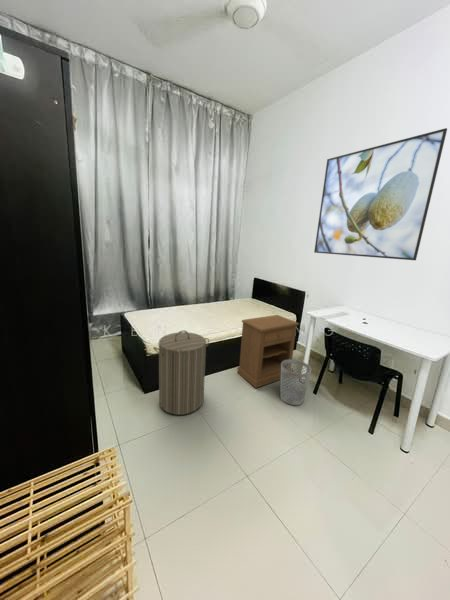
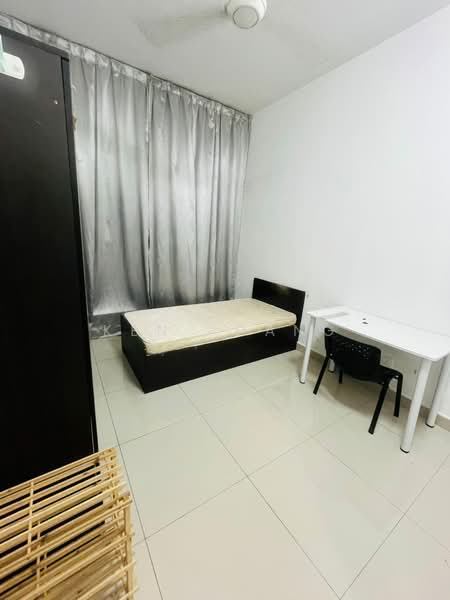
- laundry hamper (182, 366)
- nightstand (268, 348)
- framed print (366, 203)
- wastebasket (293, 382)
